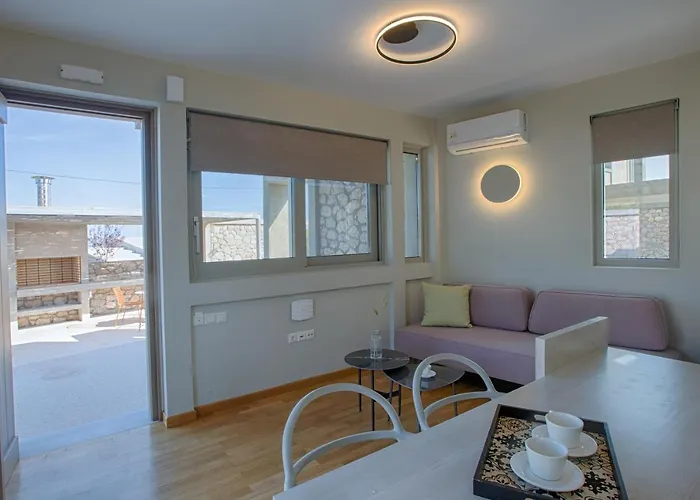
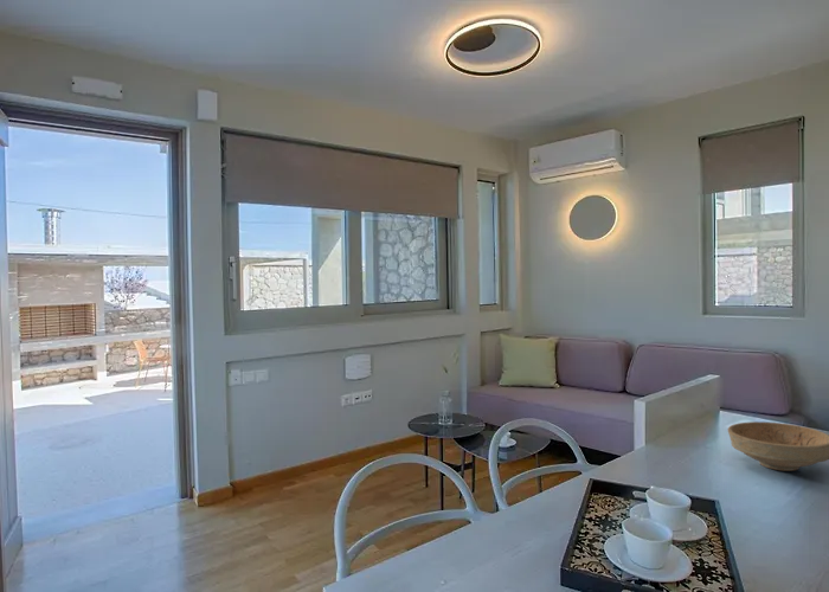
+ bowl (778, 449)
